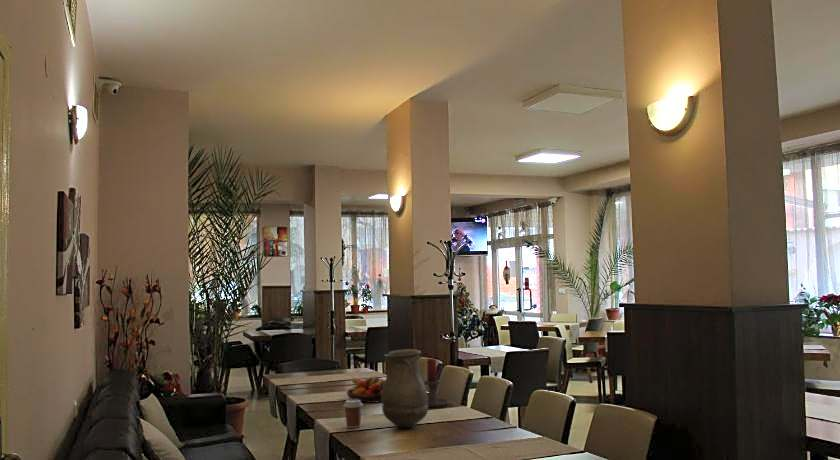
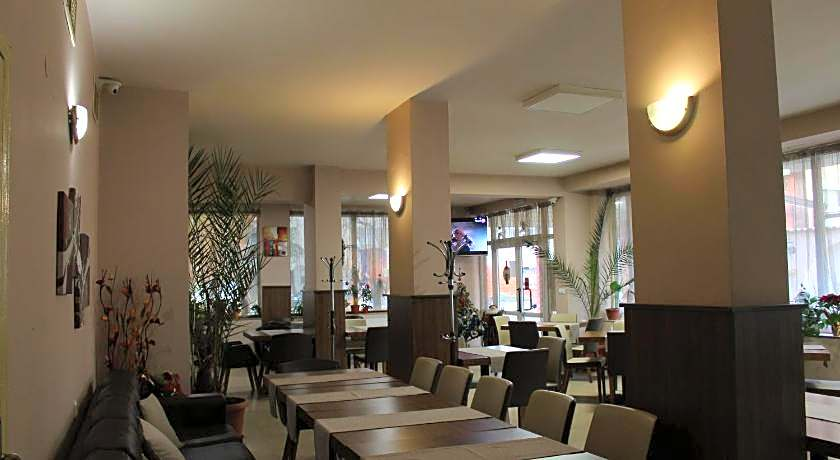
- fruit bowl (371, 388)
- candle holder (427, 382)
- coffee cup (353, 413)
- vase (404, 388)
